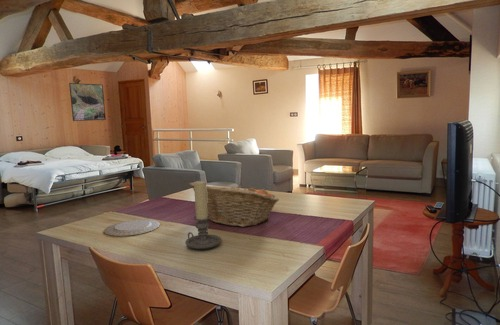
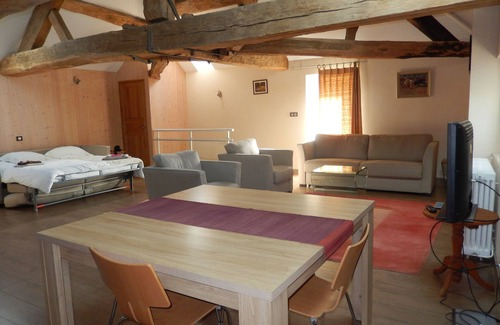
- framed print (88, 102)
- fruit basket (233, 199)
- chinaware (132, 226)
- candle holder (199, 212)
